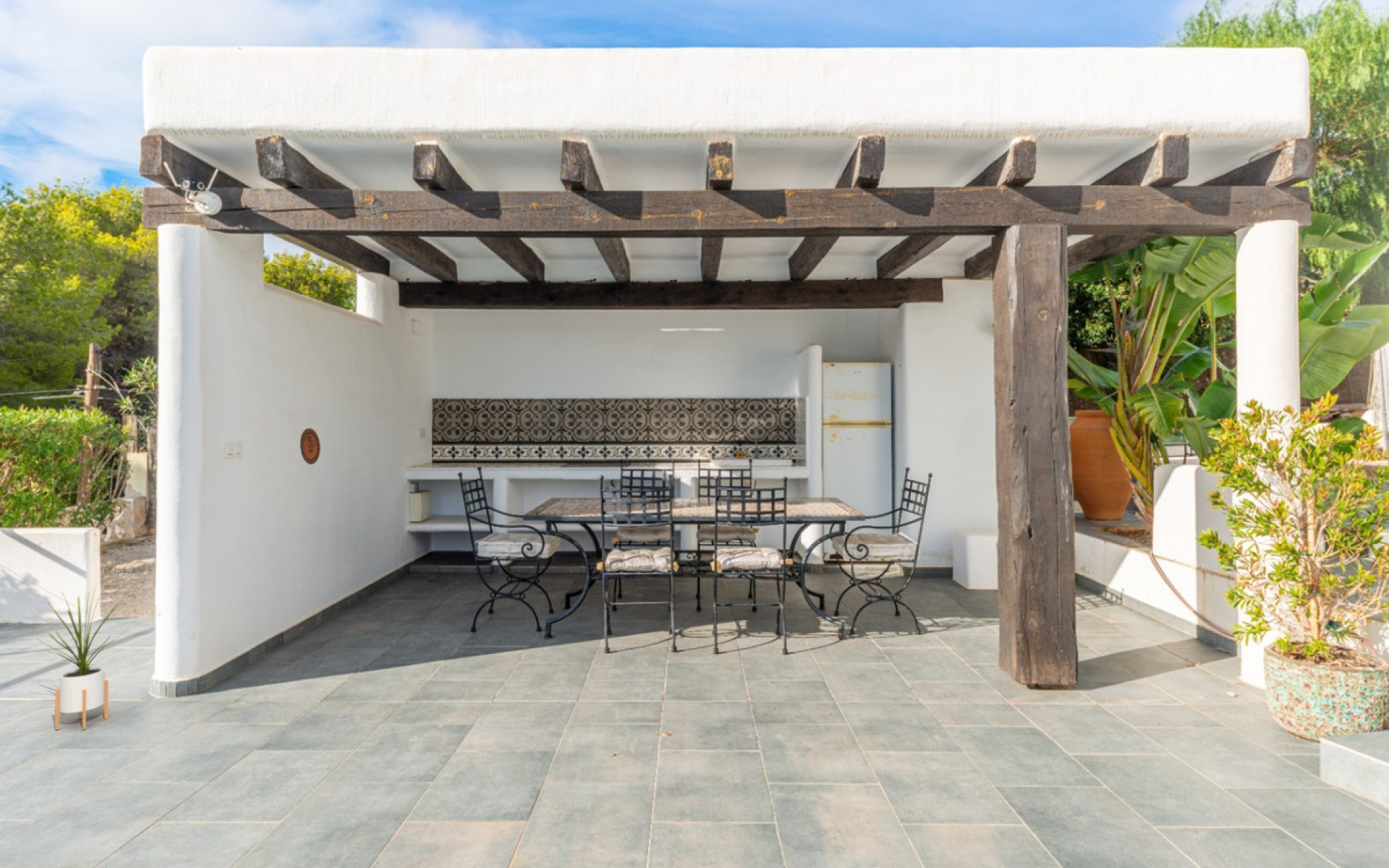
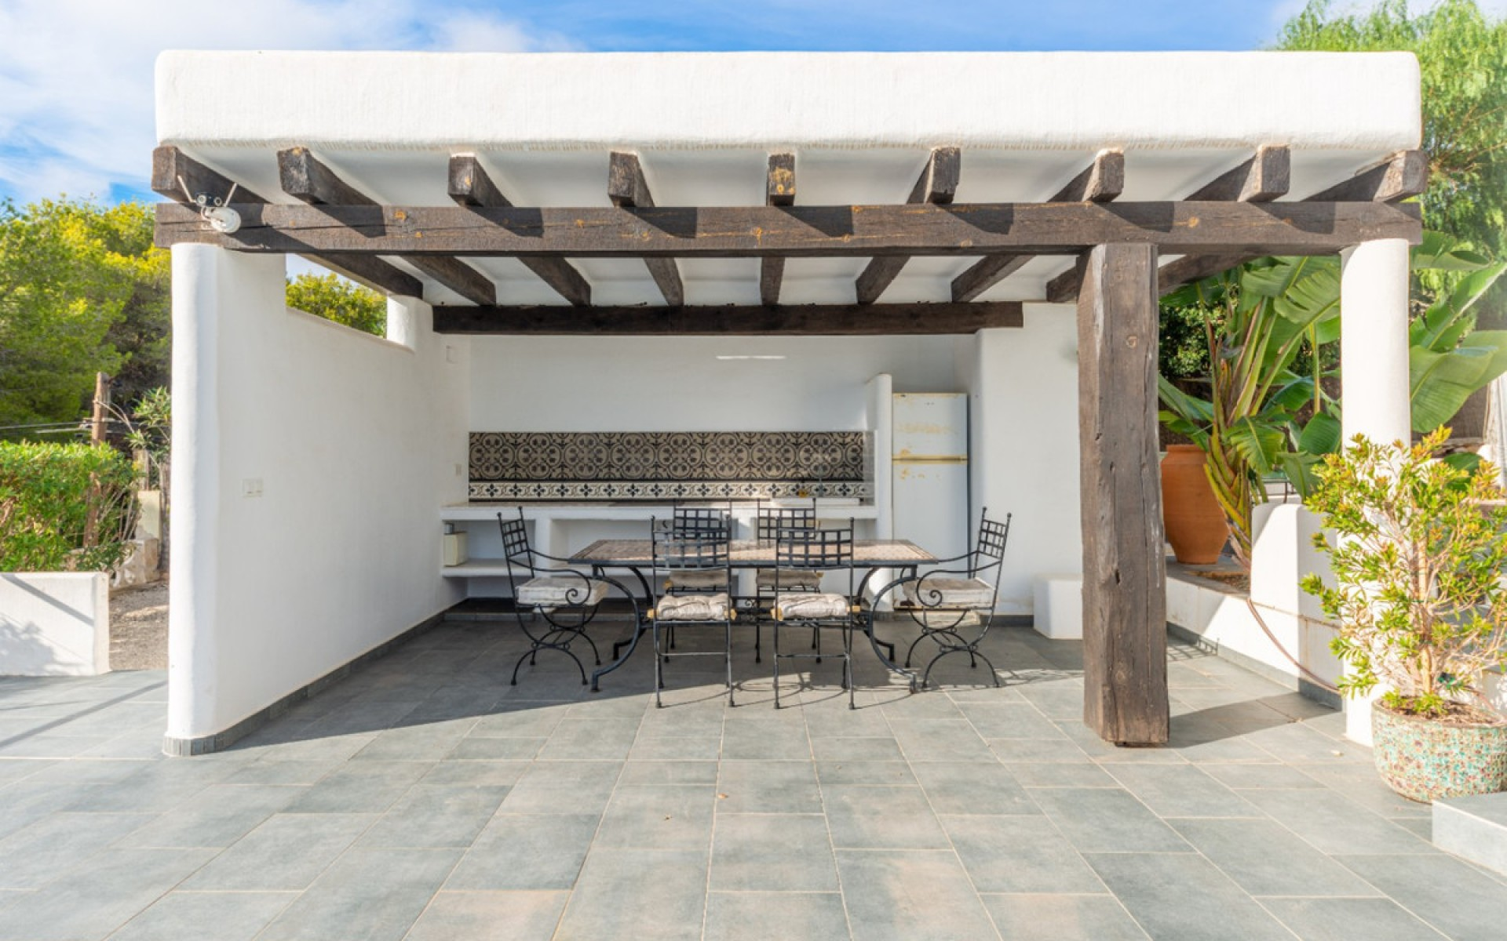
- house plant (84, 655)
- decorative plate (310, 446)
